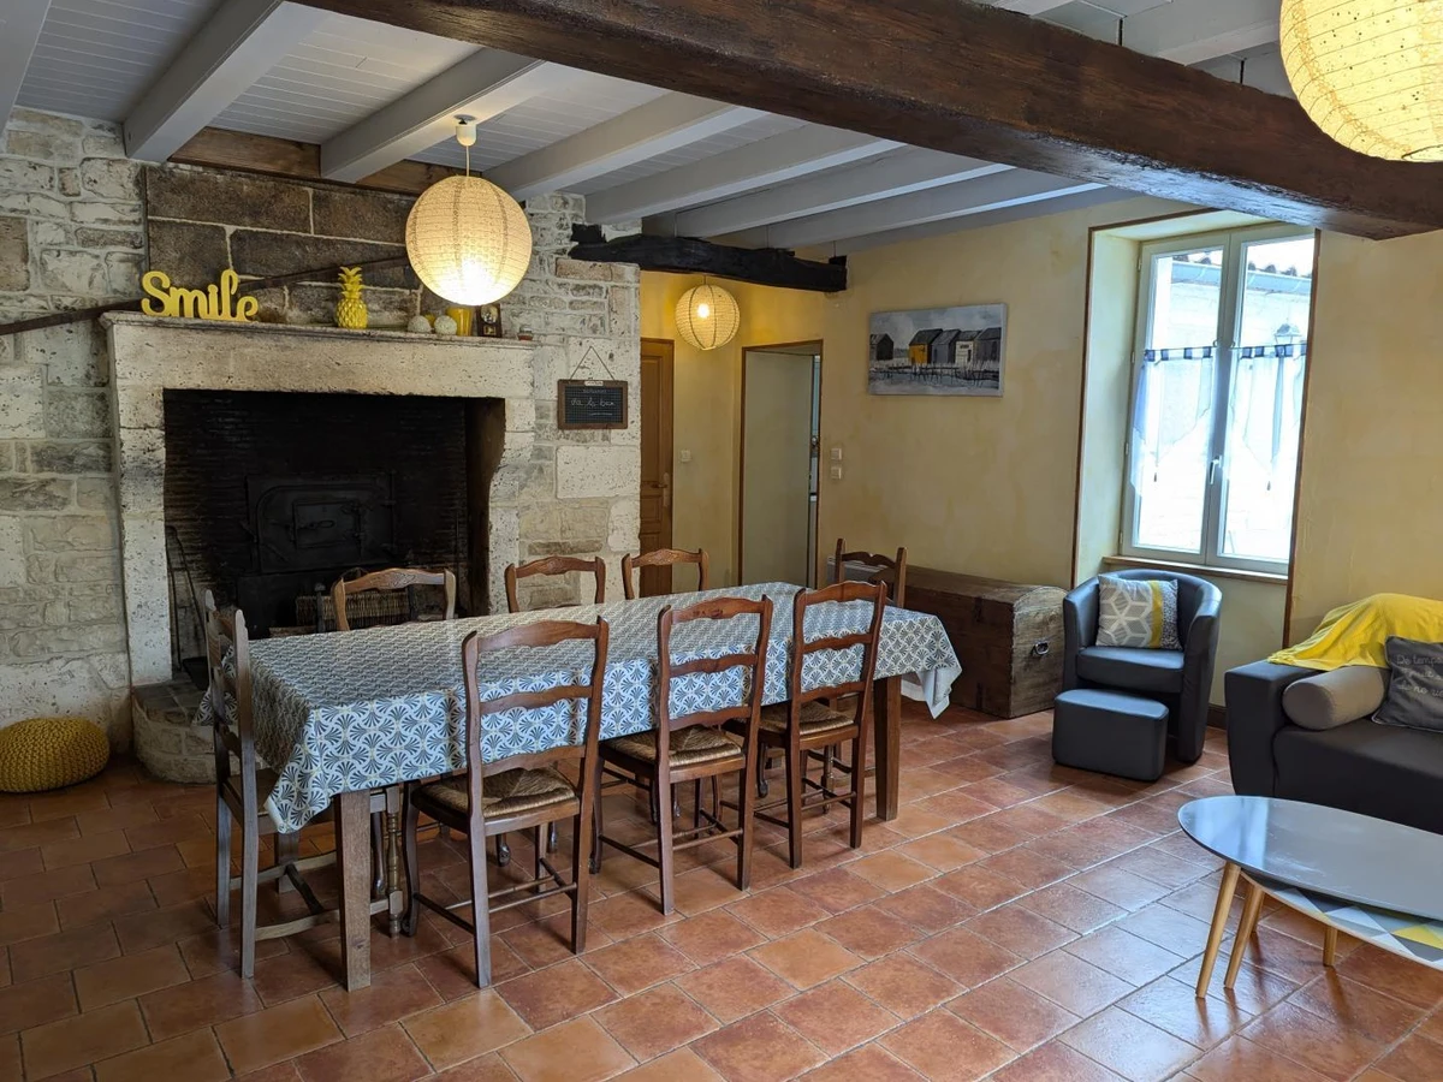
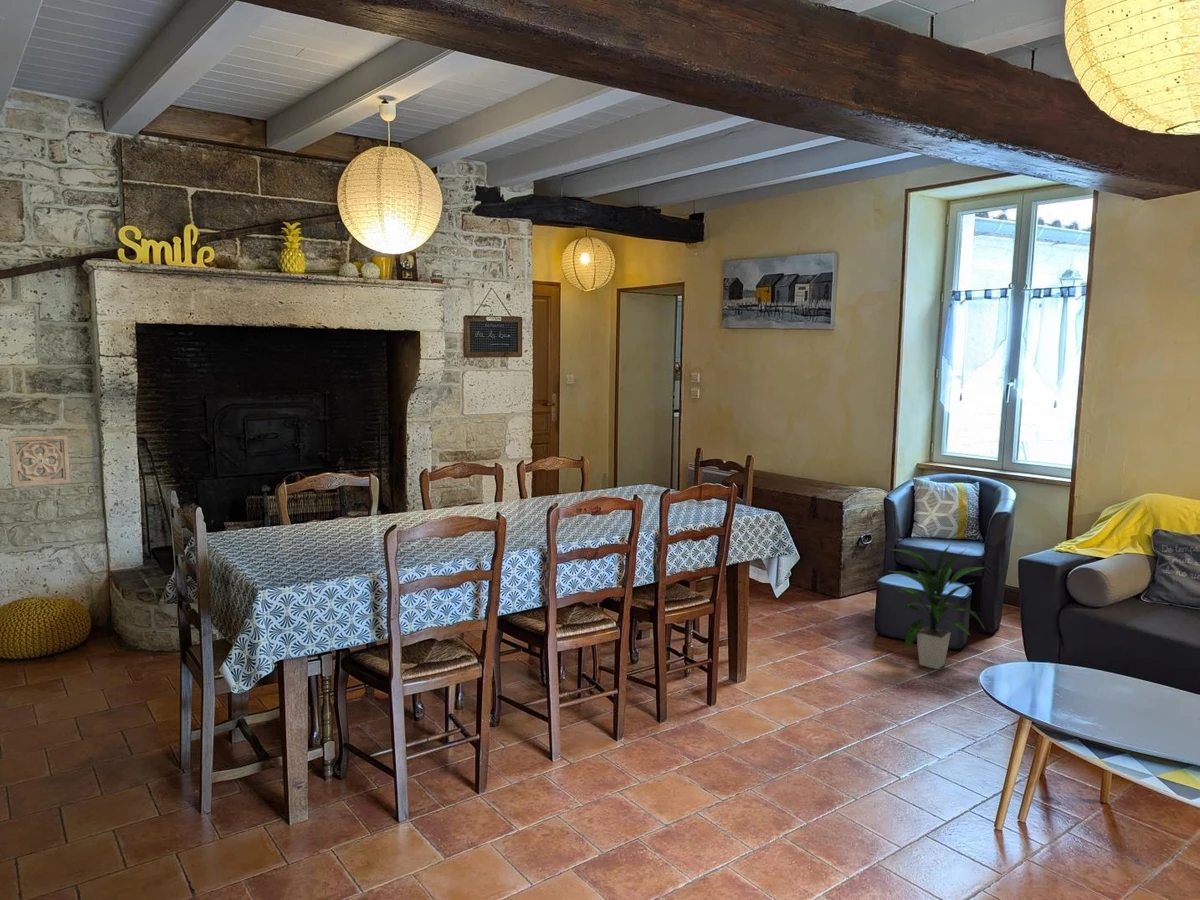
+ indoor plant (931, 604)
+ wall ornament (38, 461)
